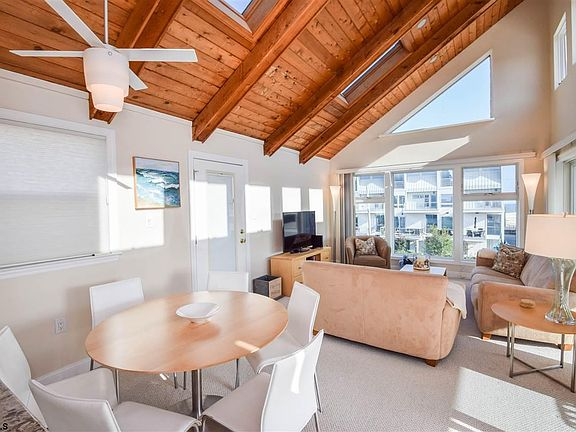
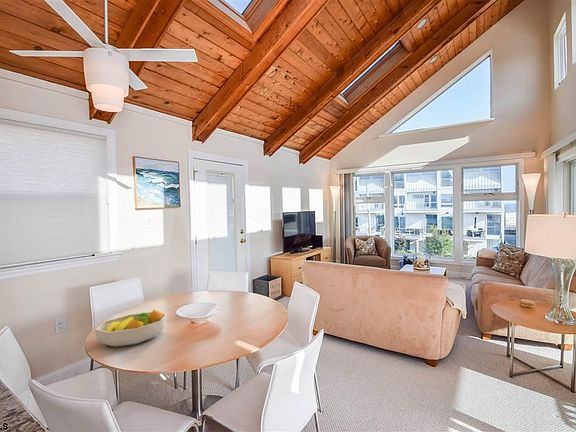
+ fruit bowl (133, 325)
